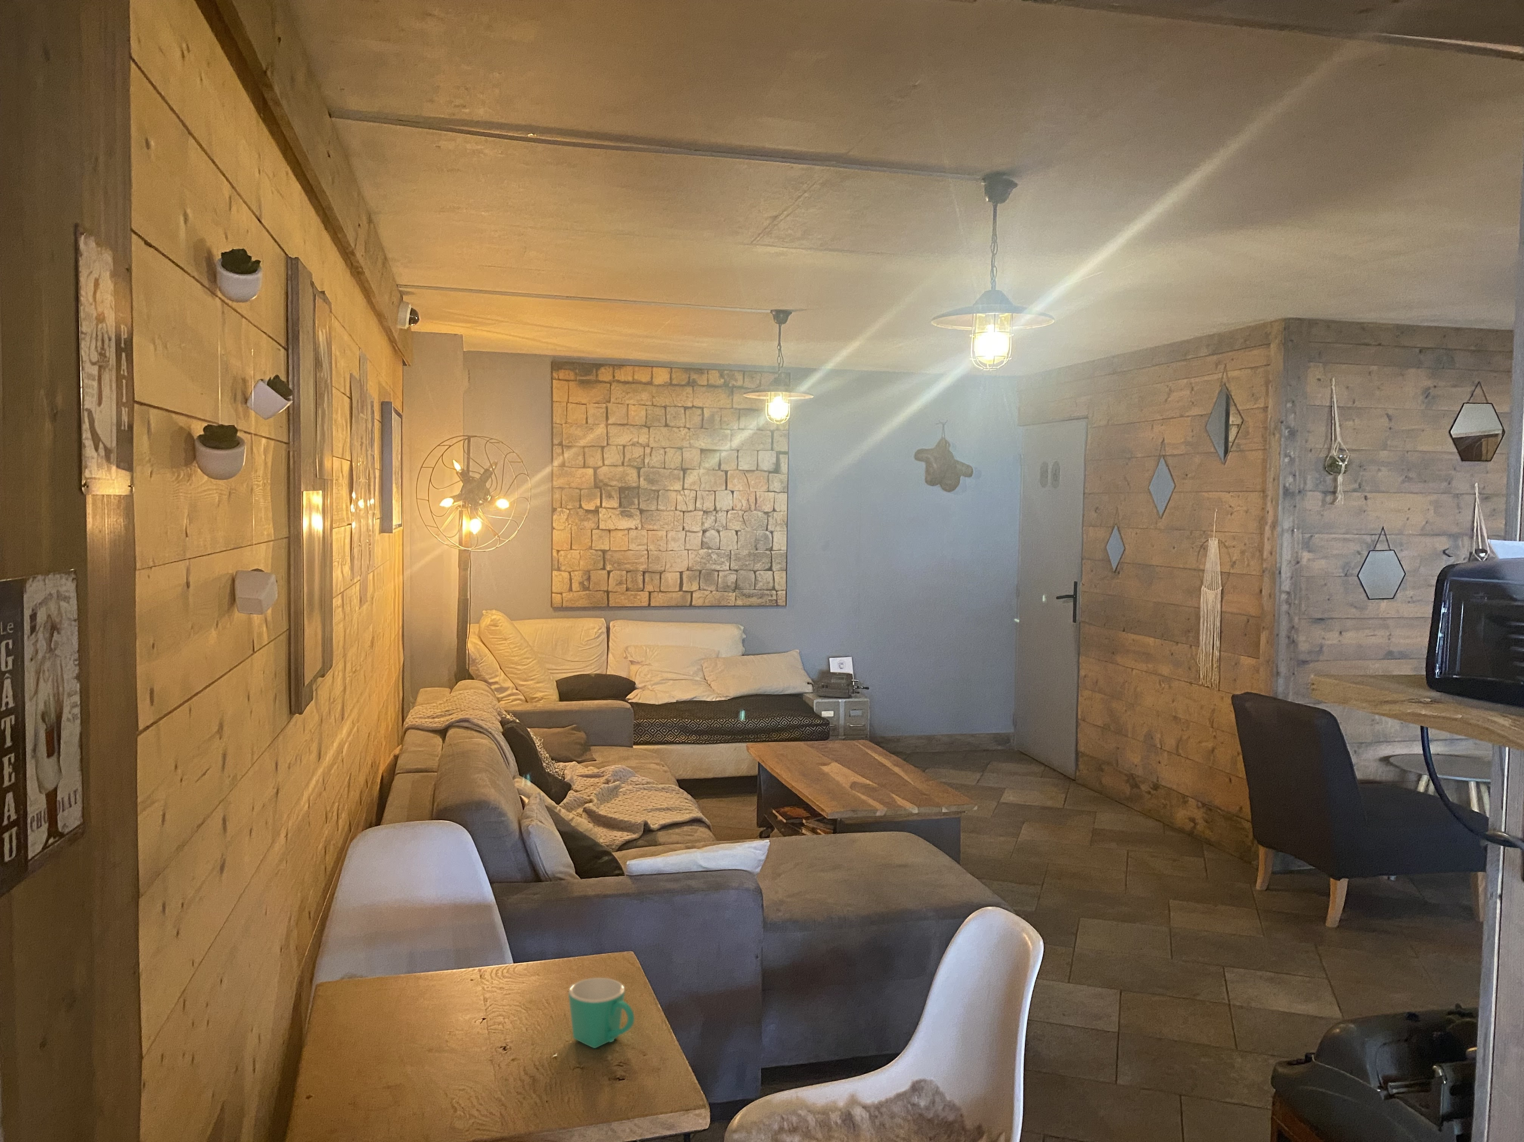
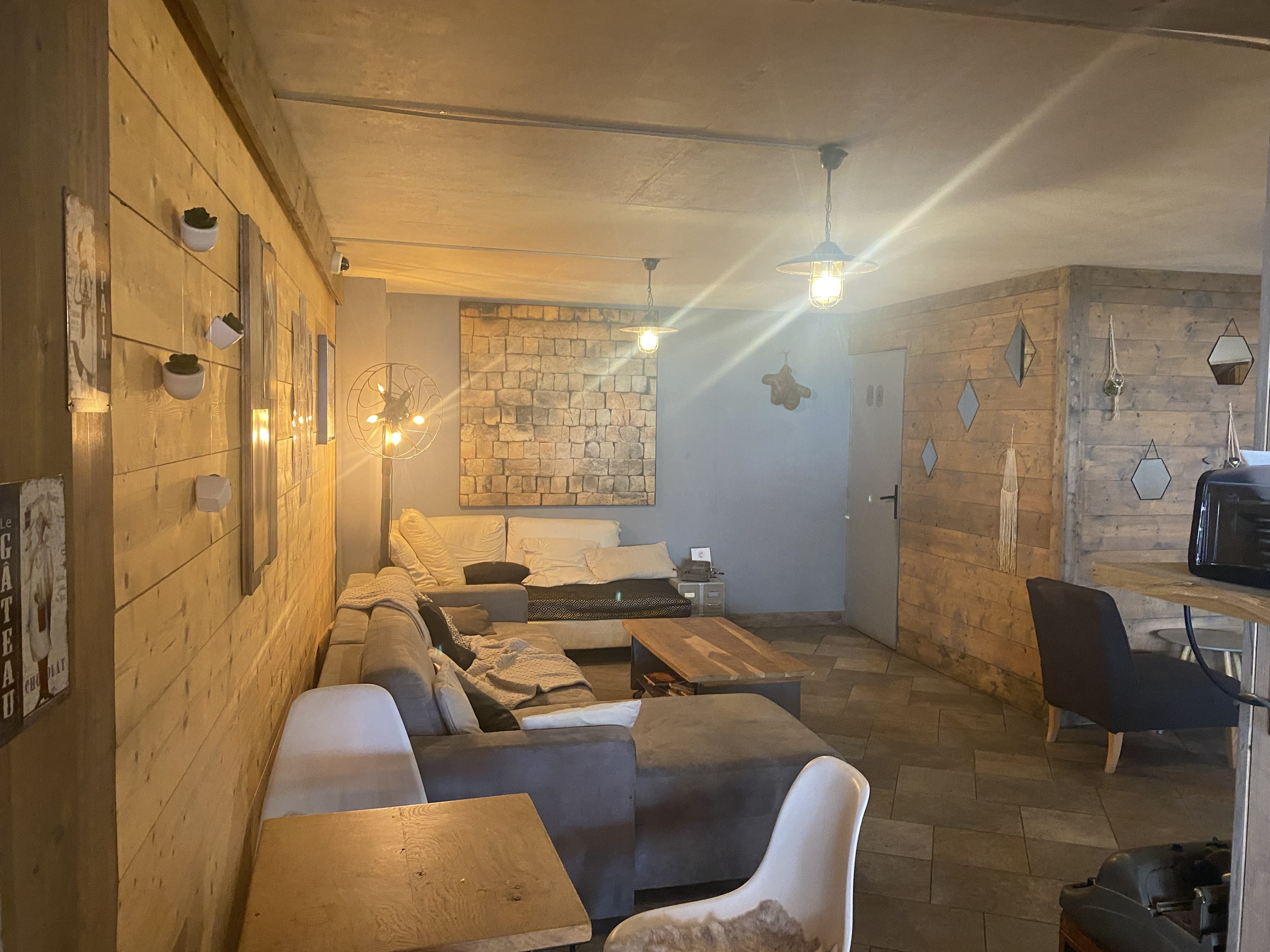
- mug (605, 1016)
